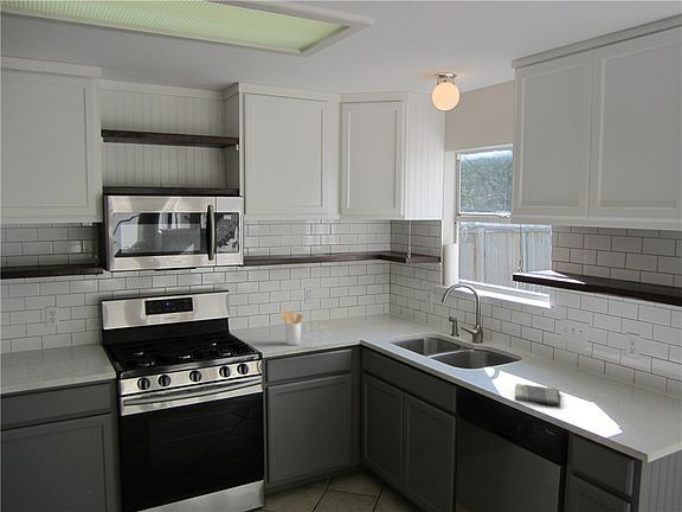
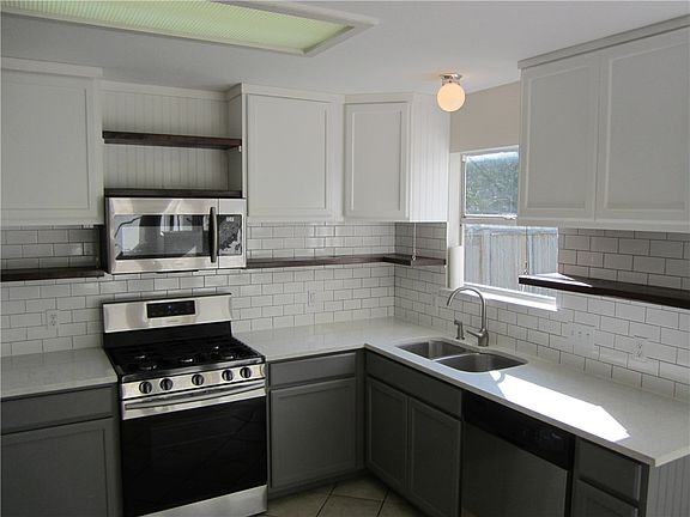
- utensil holder (290, 326)
- dish towel (536, 392)
